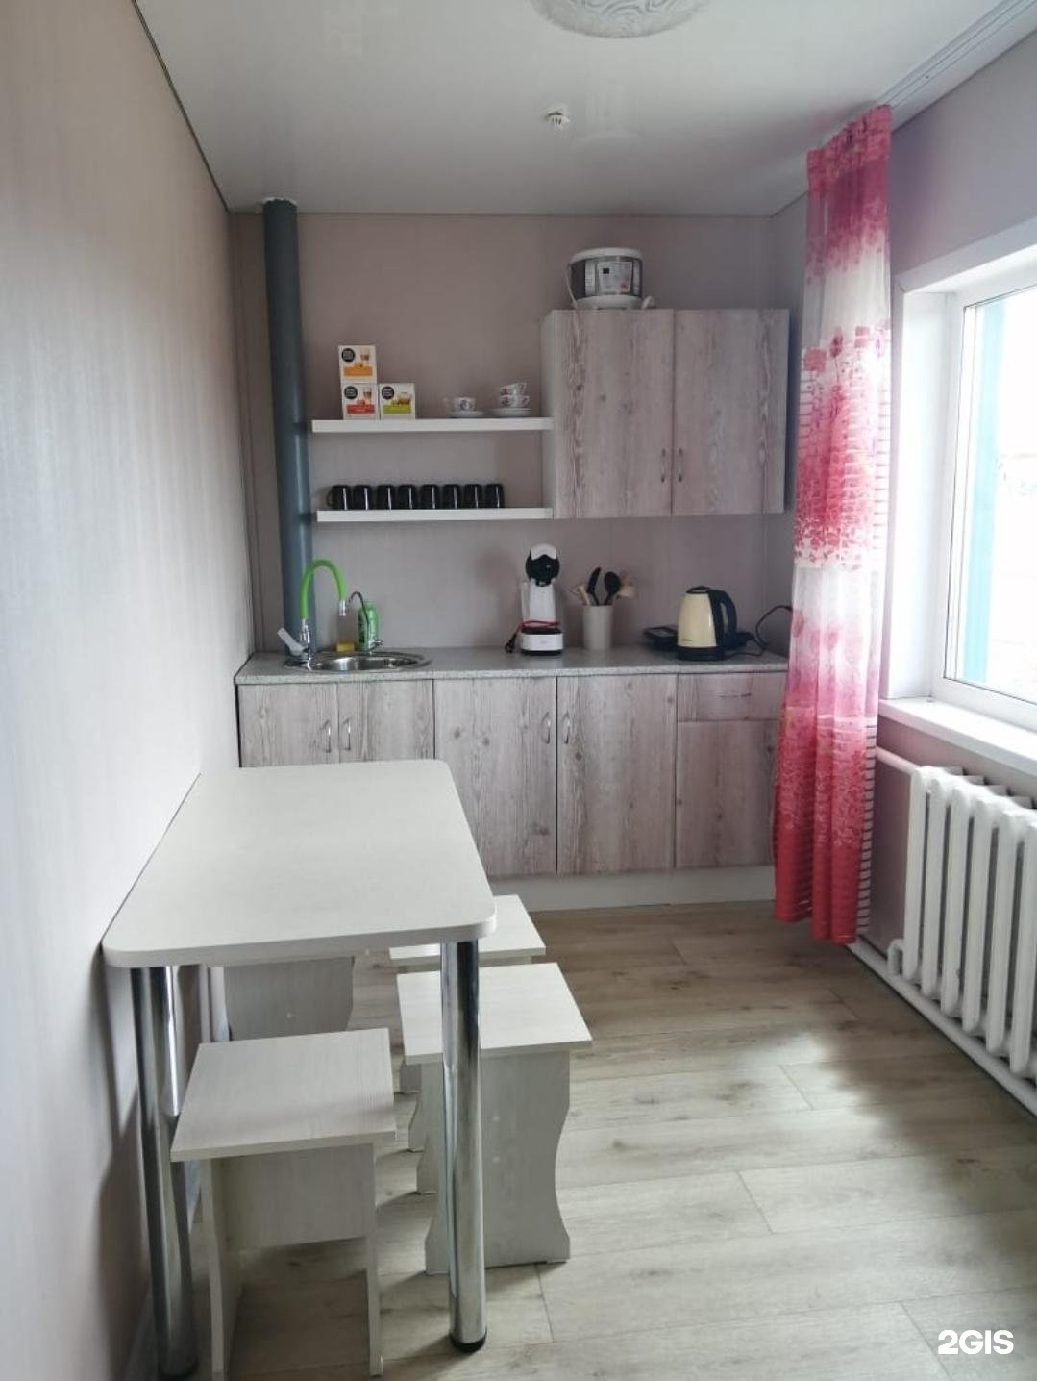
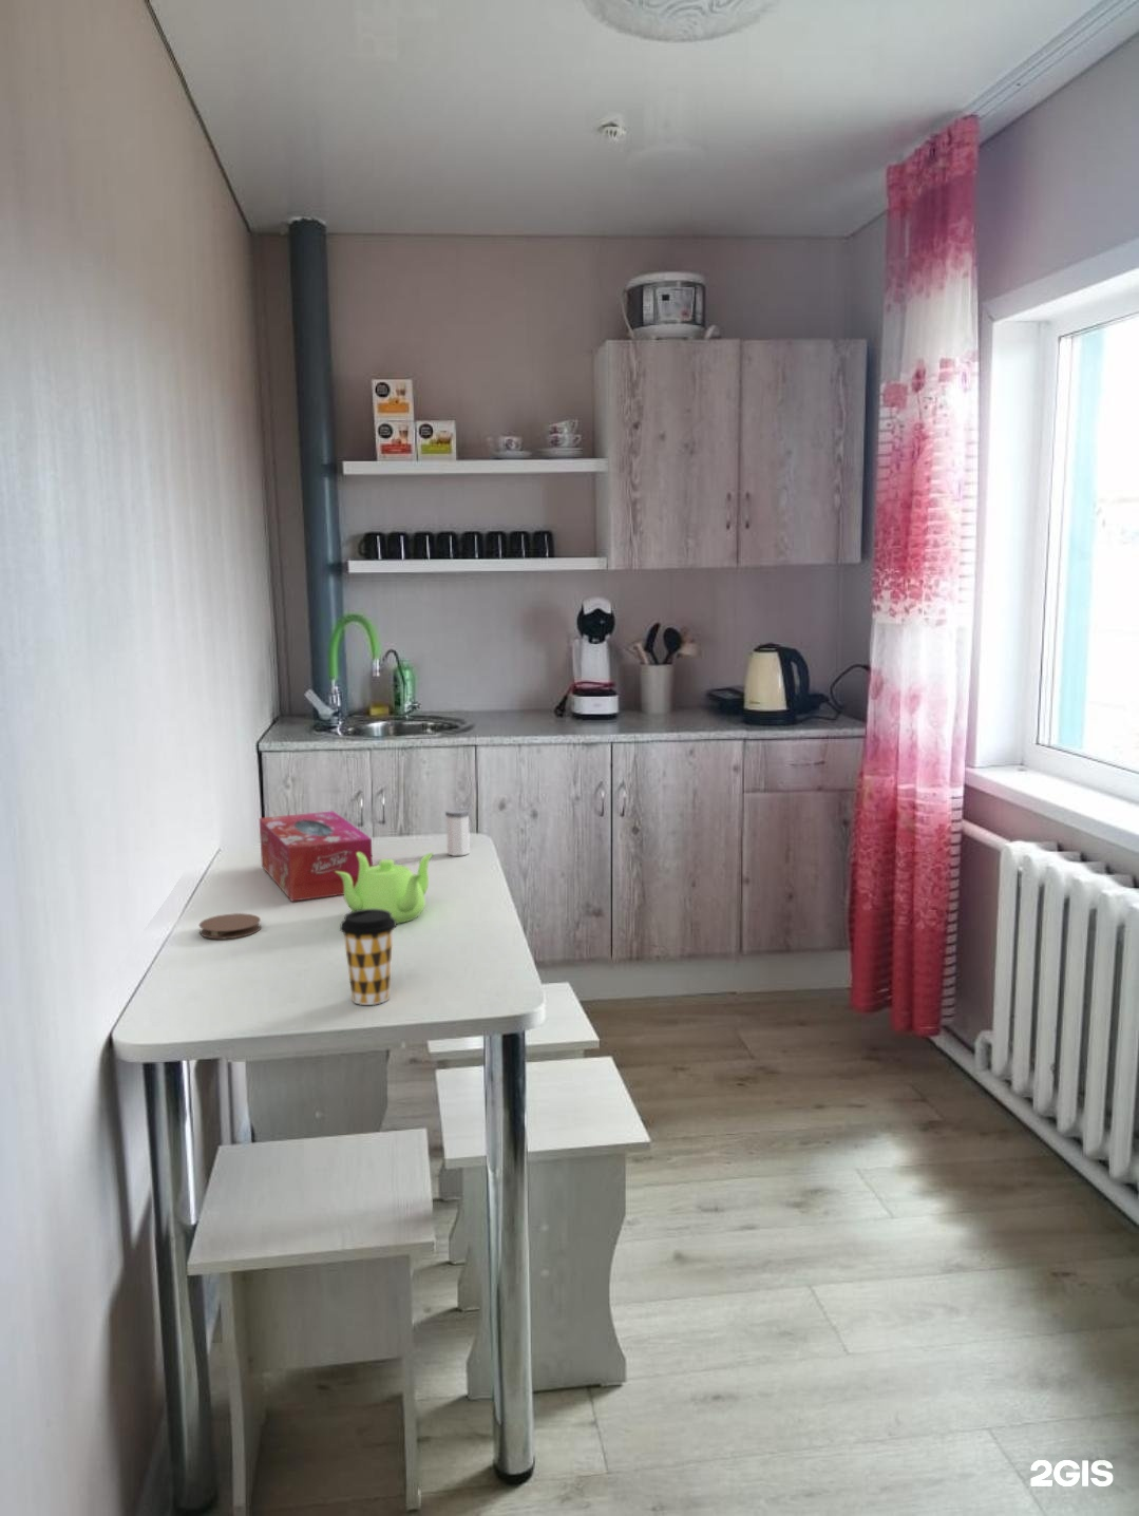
+ teapot (388, 888)
+ salt shaker (457, 832)
+ coffee cup (370, 956)
+ coaster (230, 926)
+ tissue box (313, 853)
